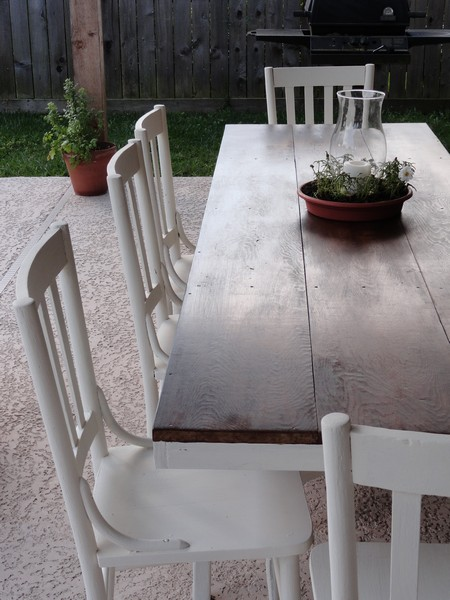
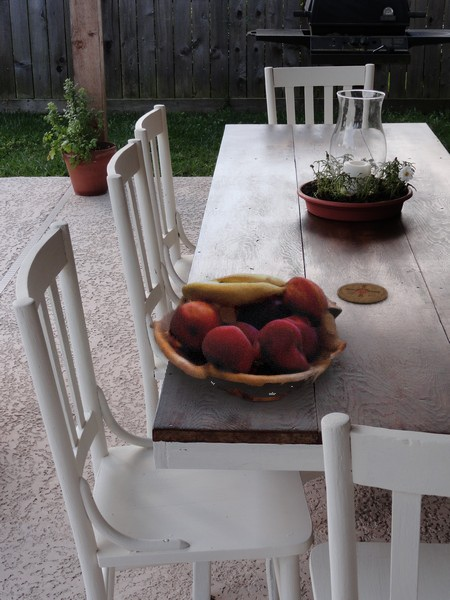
+ fruit basket (249, 324)
+ coaster (362, 292)
